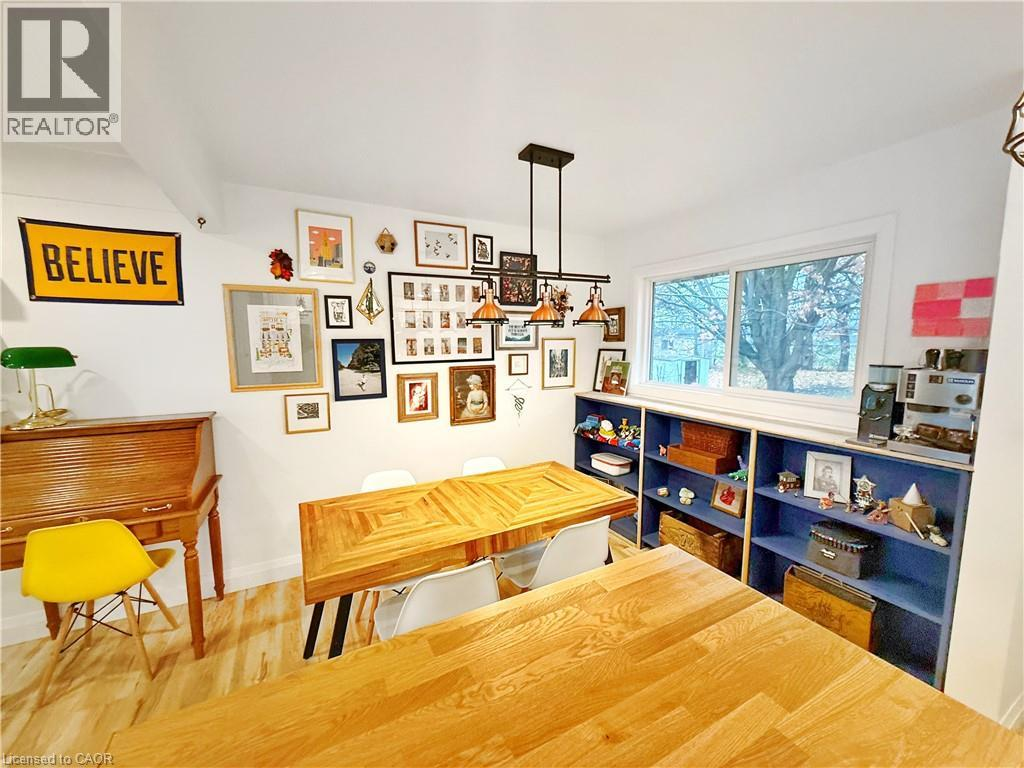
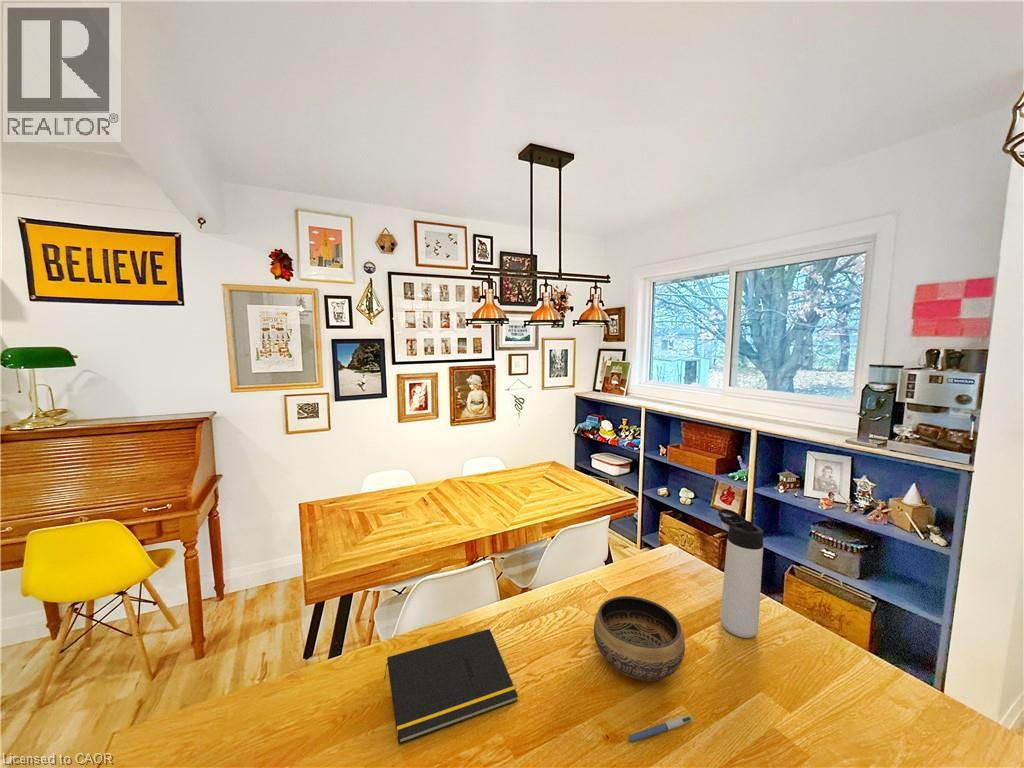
+ pen (659, 727)
+ notepad (450, 678)
+ thermos bottle (736, 571)
+ bowl (637, 639)
